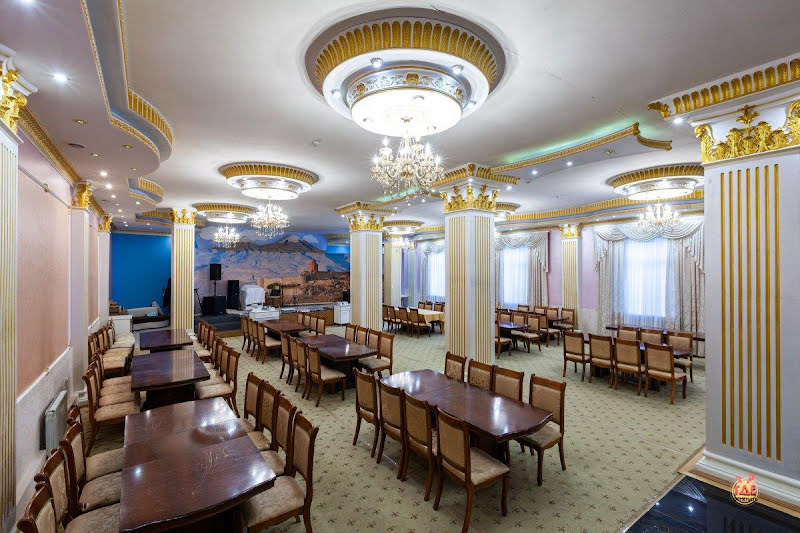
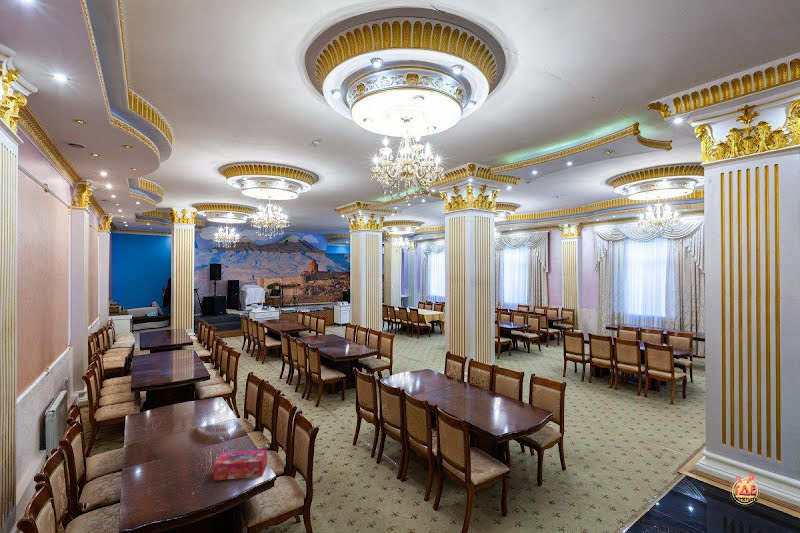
+ tissue box (241, 464)
